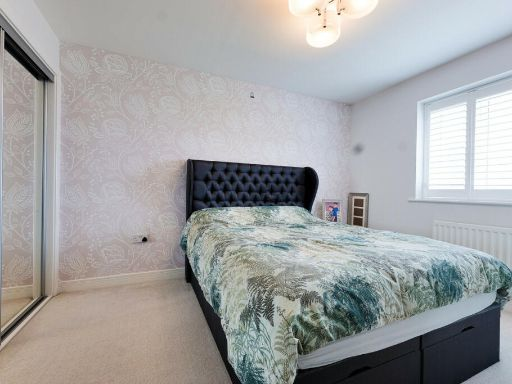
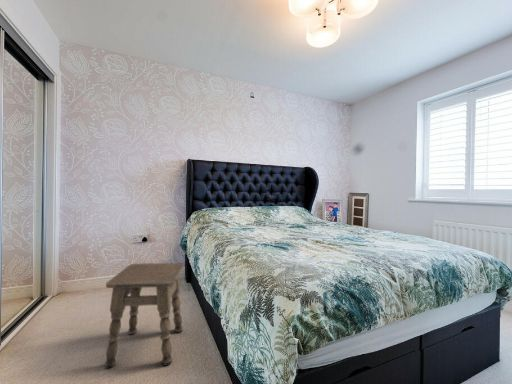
+ side table (149, 304)
